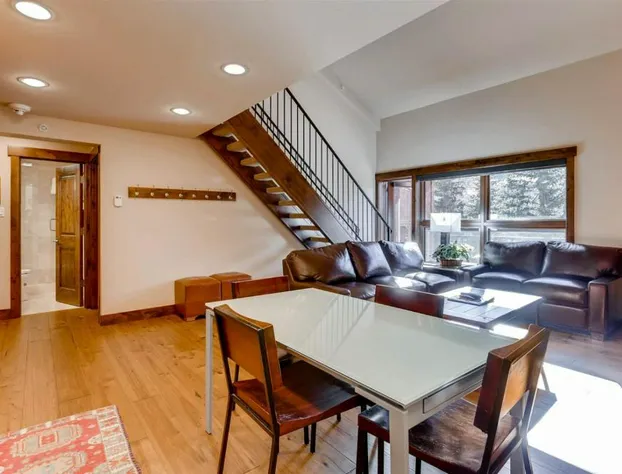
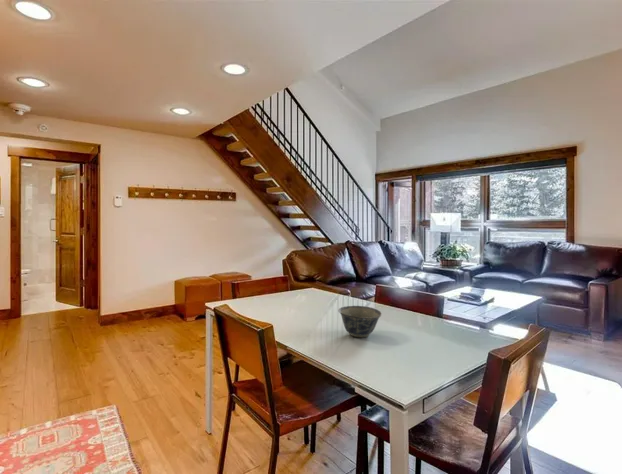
+ bowl (359, 322)
